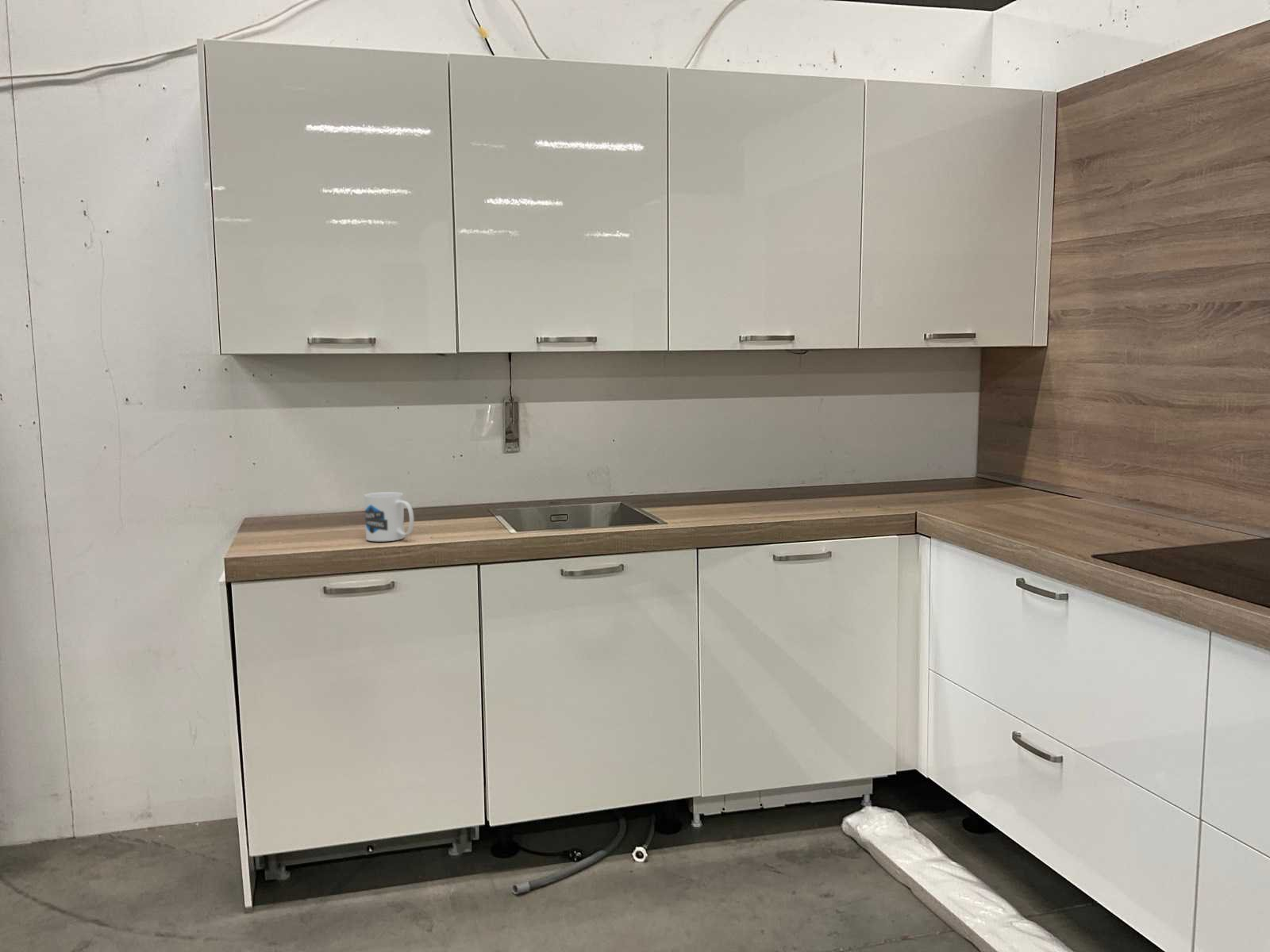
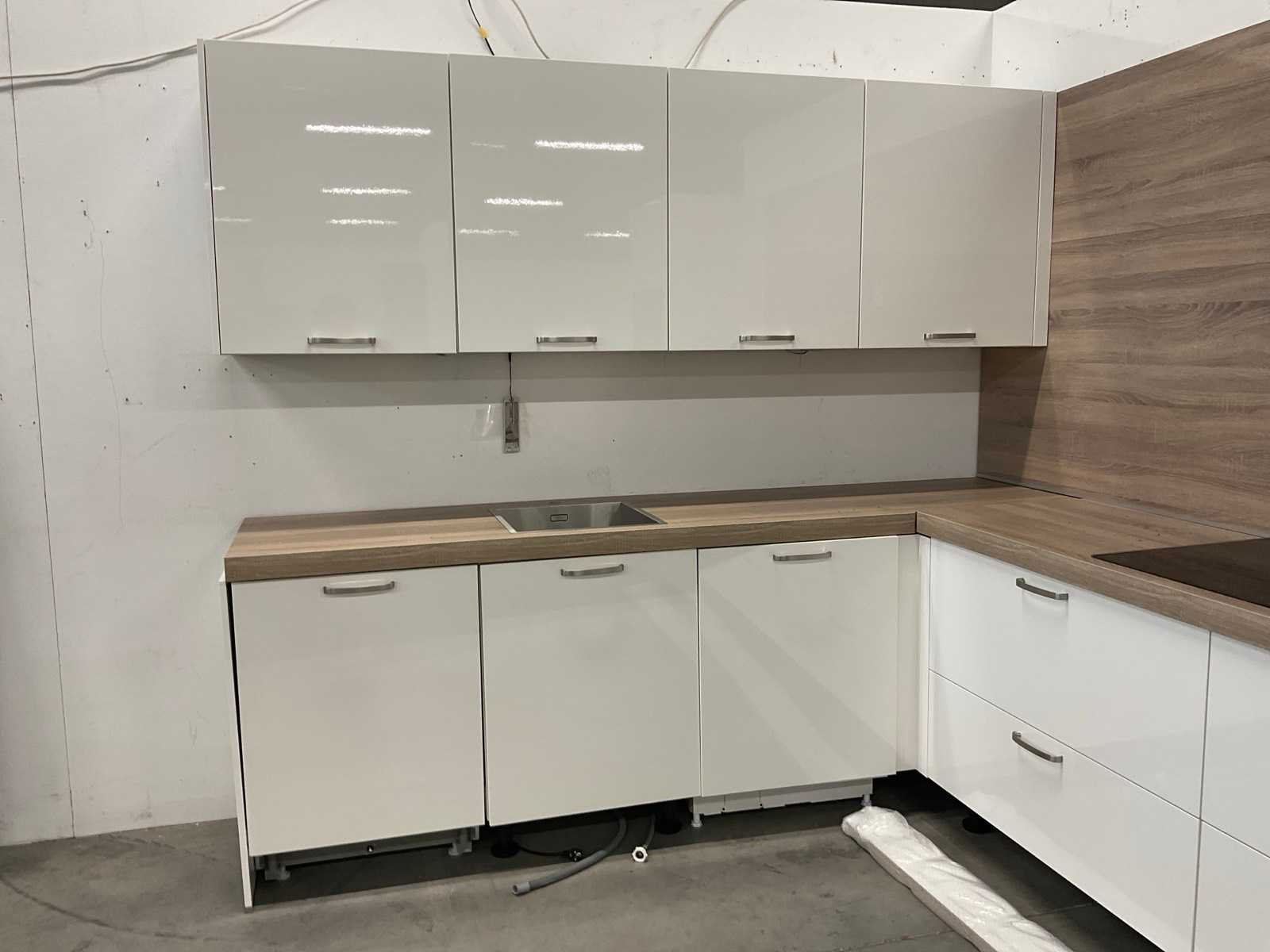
- mug (388, 516)
